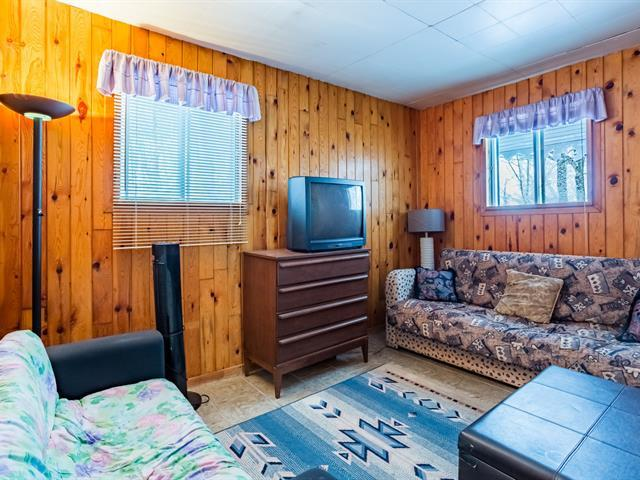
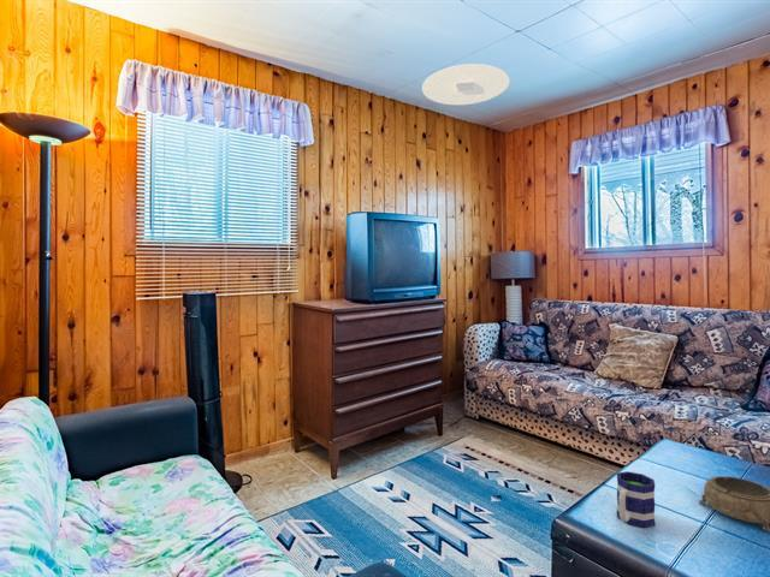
+ mug (632, 500)
+ decorative bowl (738, 498)
+ ceiling light (464, 82)
